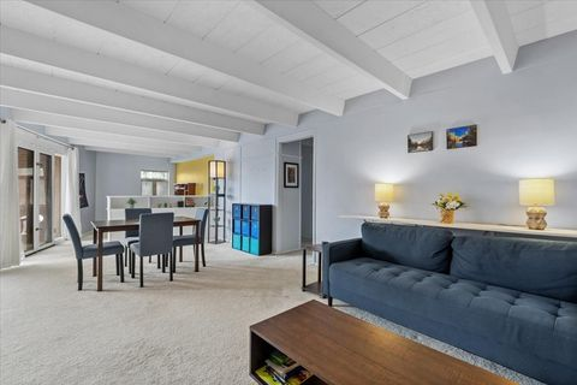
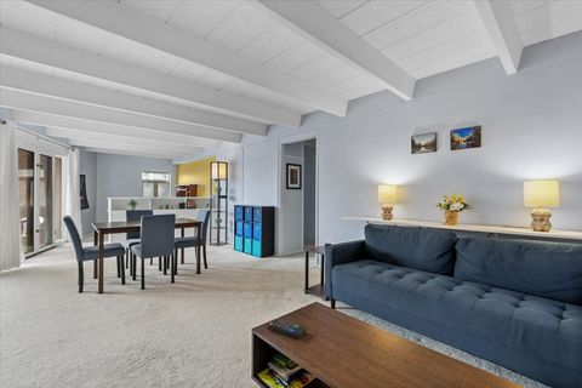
+ remote control (286, 327)
